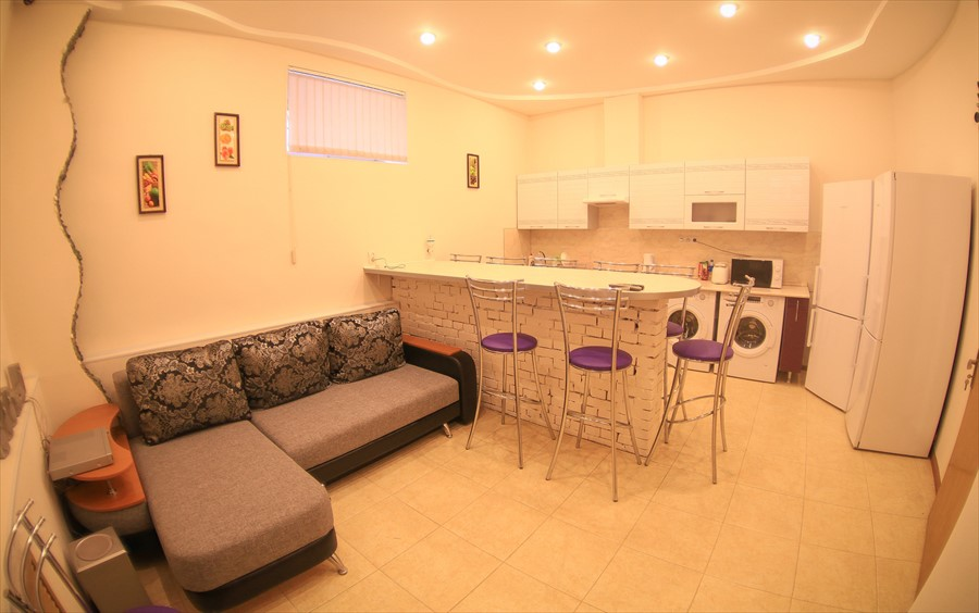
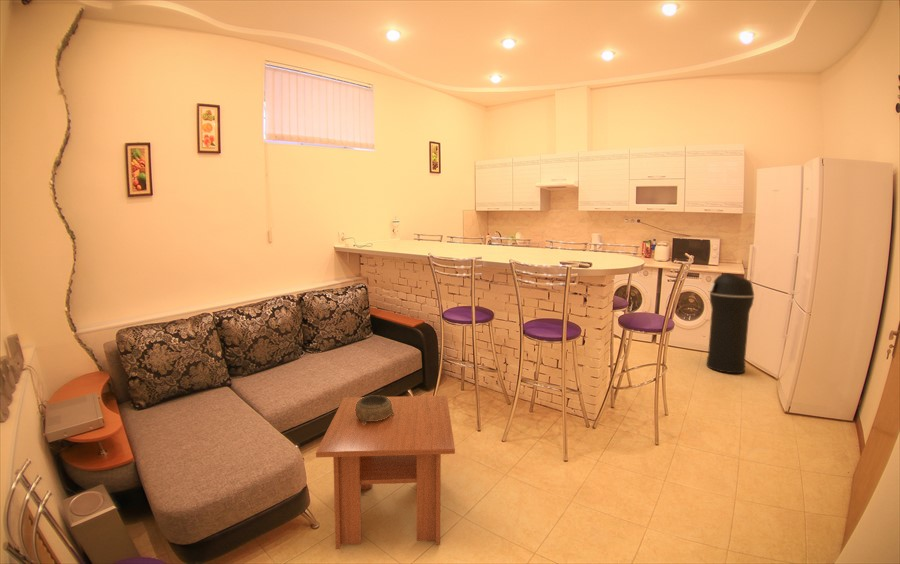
+ trash can (727, 321)
+ coffee table (392, 466)
+ decorative bowl (373, 407)
